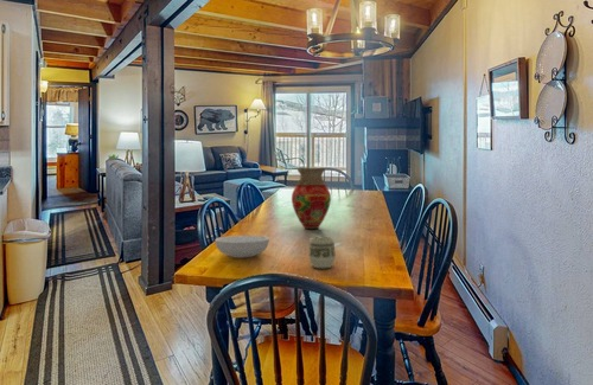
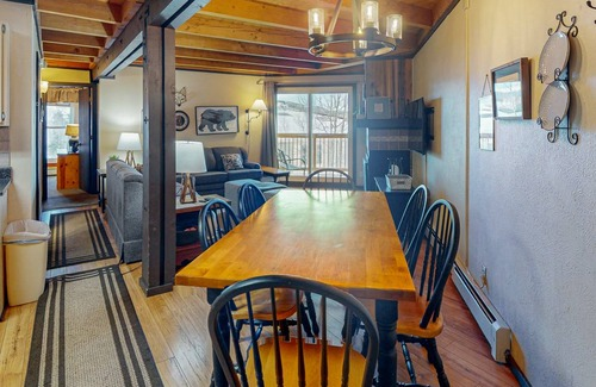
- cup (321, 251)
- vase (311, 198)
- serving bowl (242, 246)
